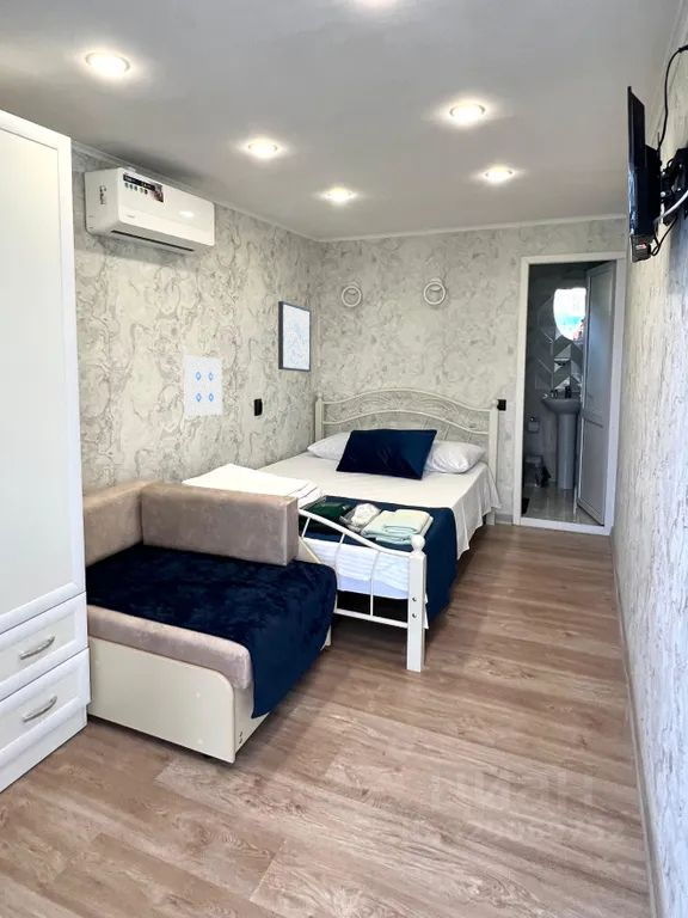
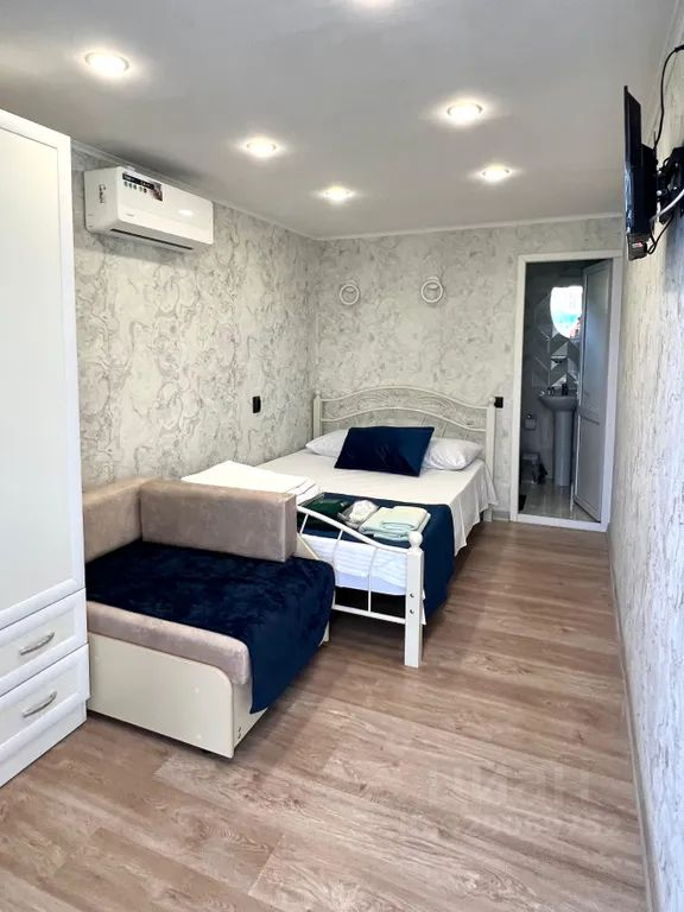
- wall art (203, 386)
- wall art (295, 338)
